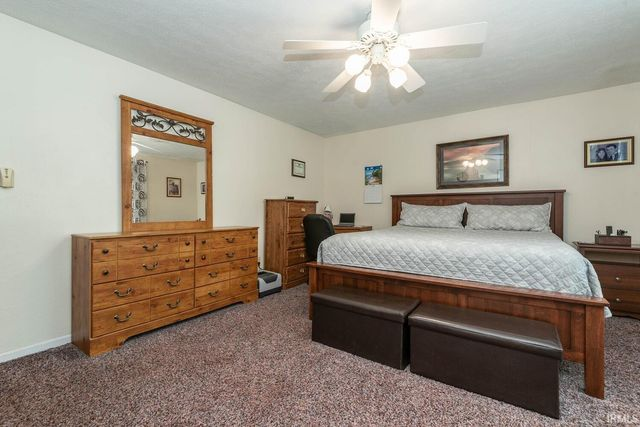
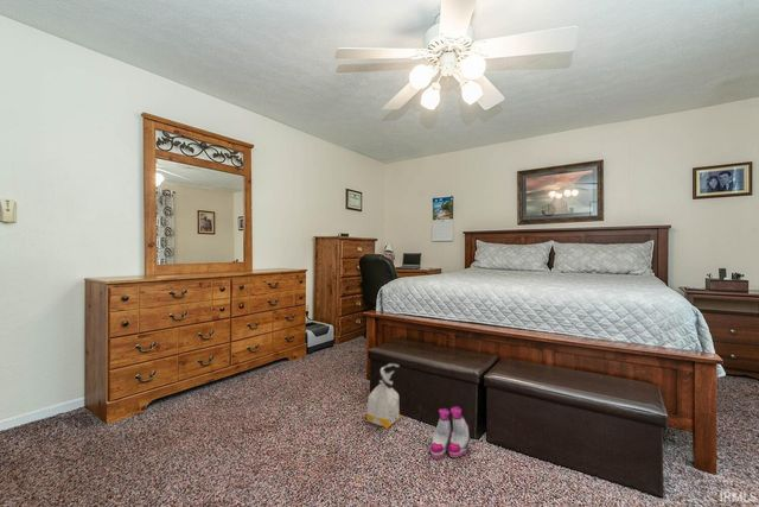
+ boots (449, 427)
+ bag (384, 391)
